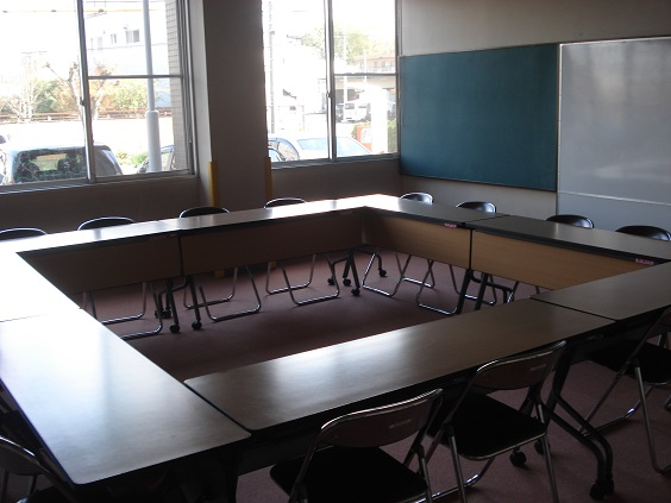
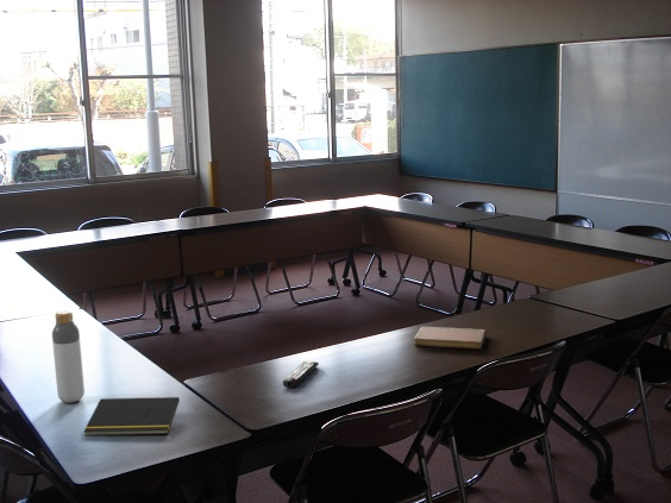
+ notepad (132, 415)
+ notebook (450, 337)
+ remote control (301, 372)
+ bottle (68, 356)
